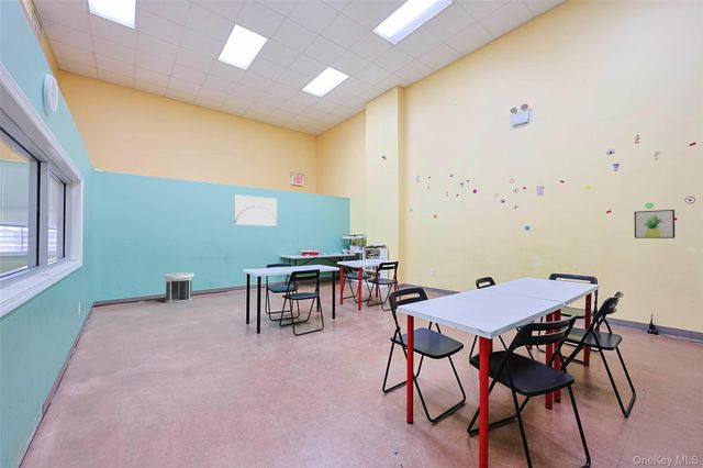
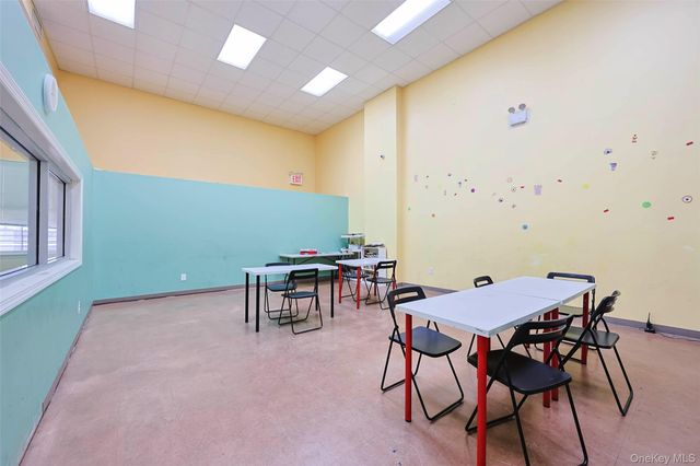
- wall art (654, 224)
- wall art (256, 211)
- revolving door (179, 287)
